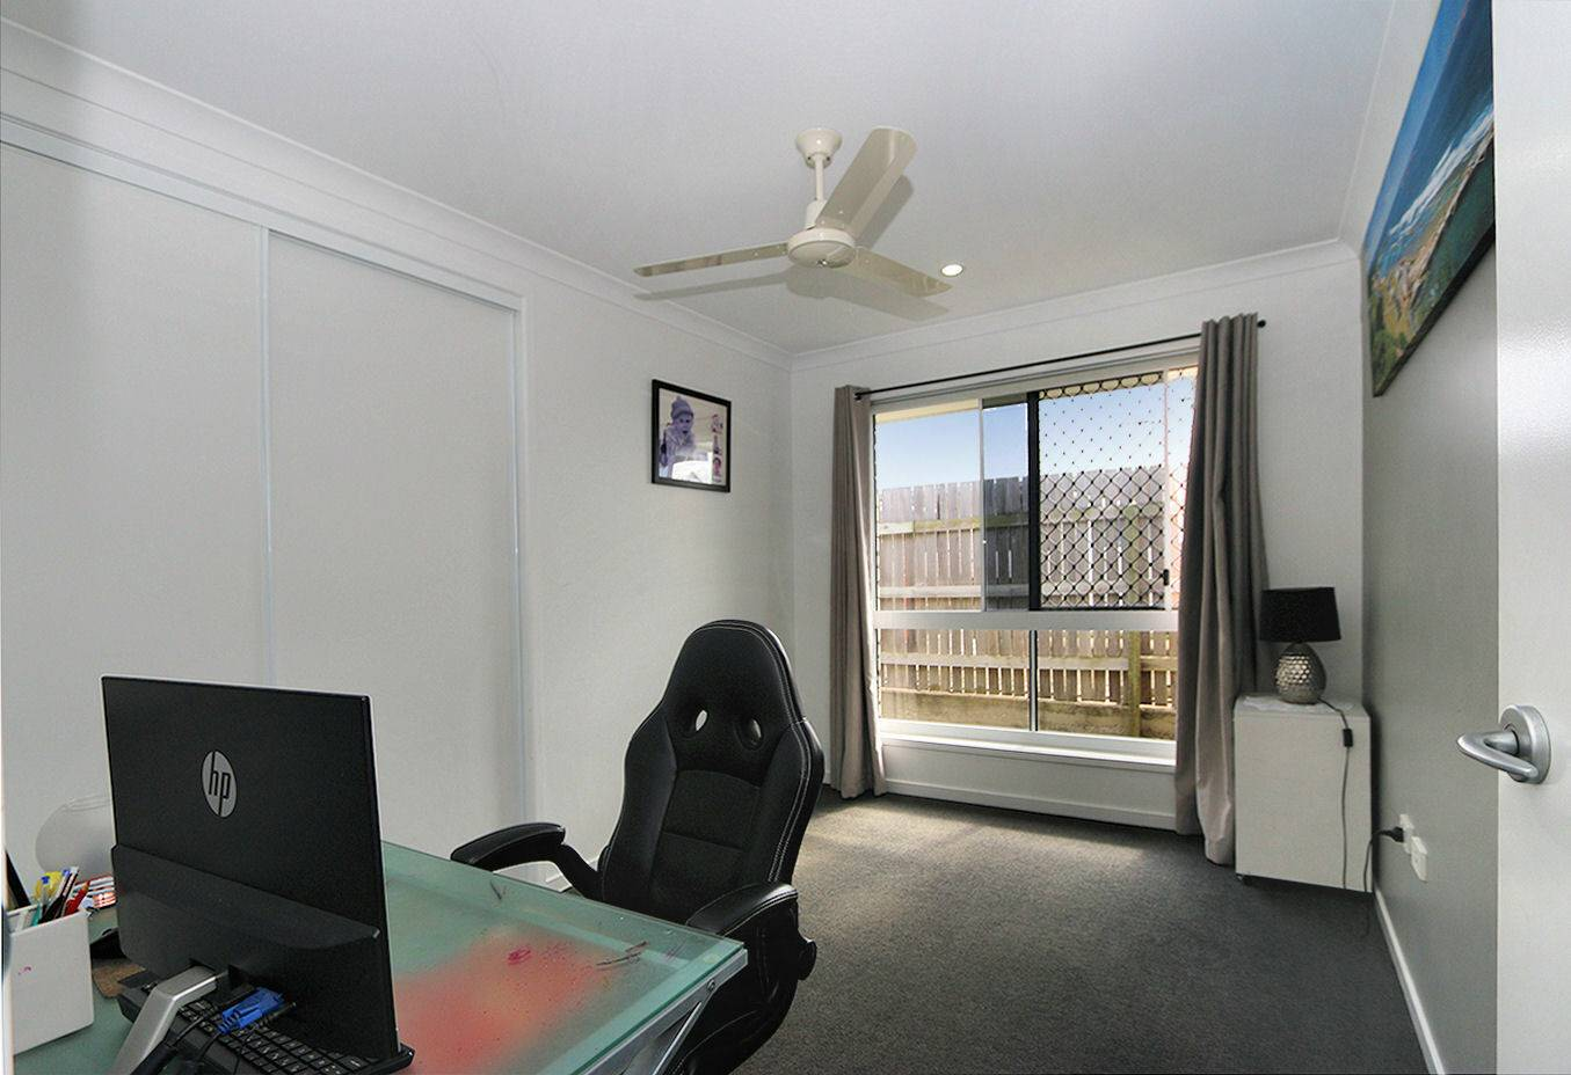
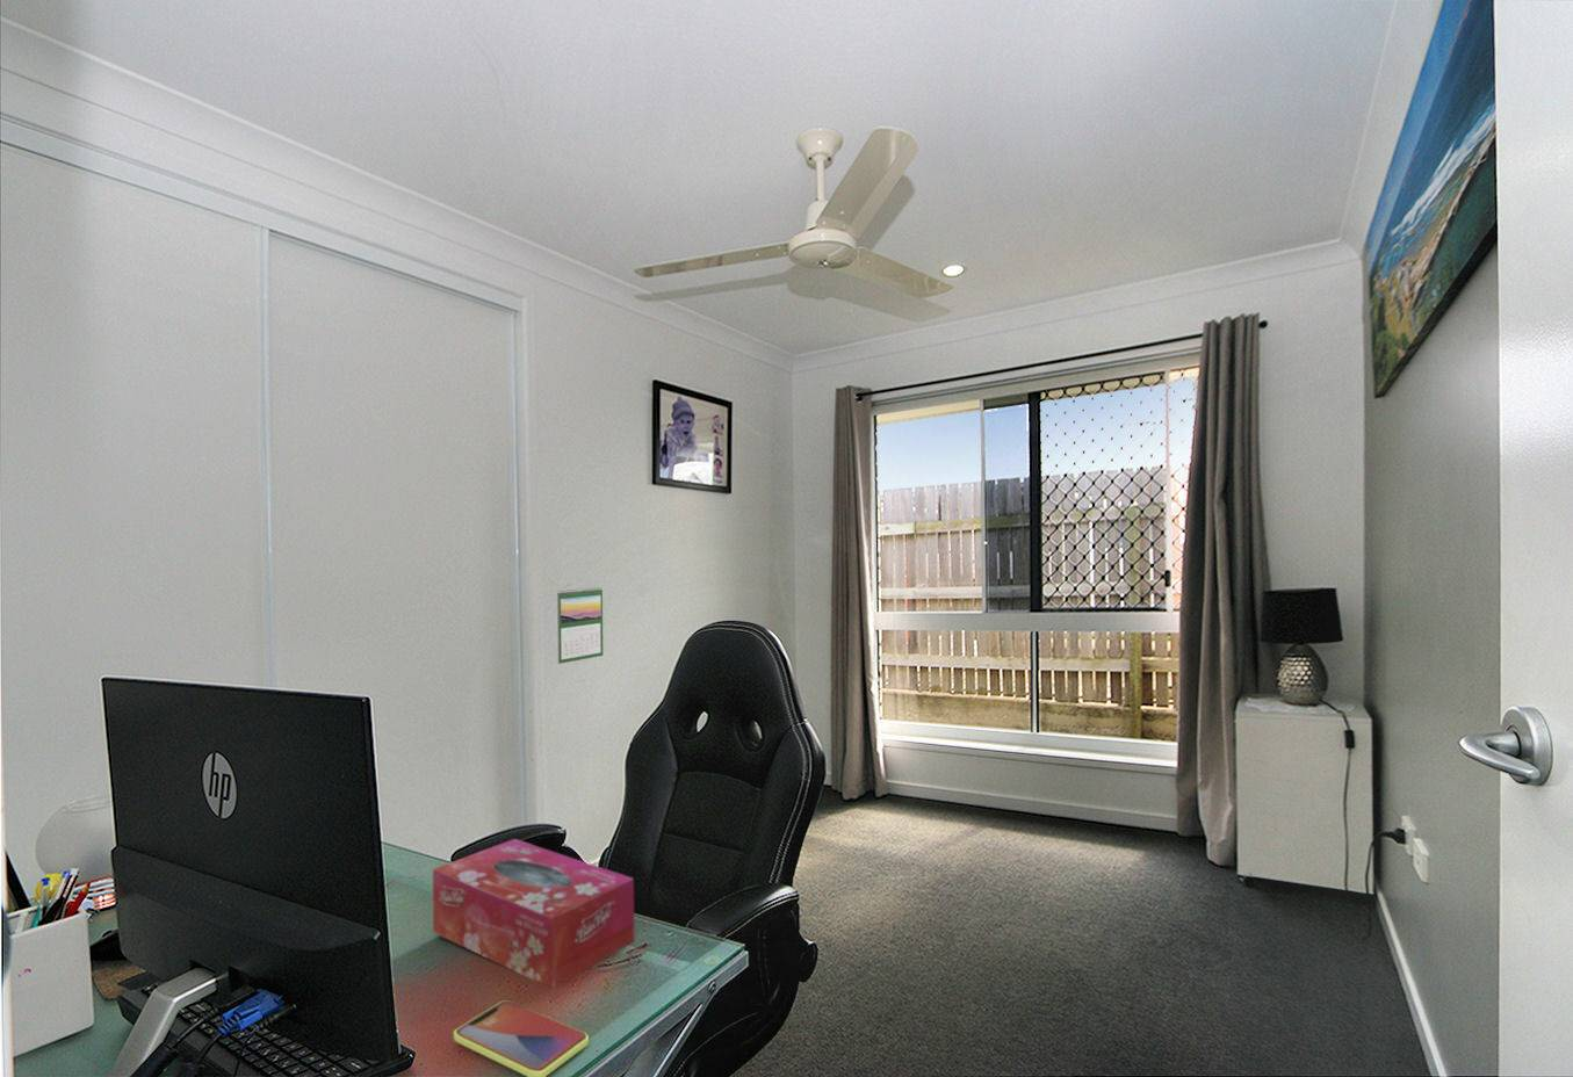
+ calendar (581, 623)
+ tissue box (532, 905)
+ smartphone (520, 1038)
